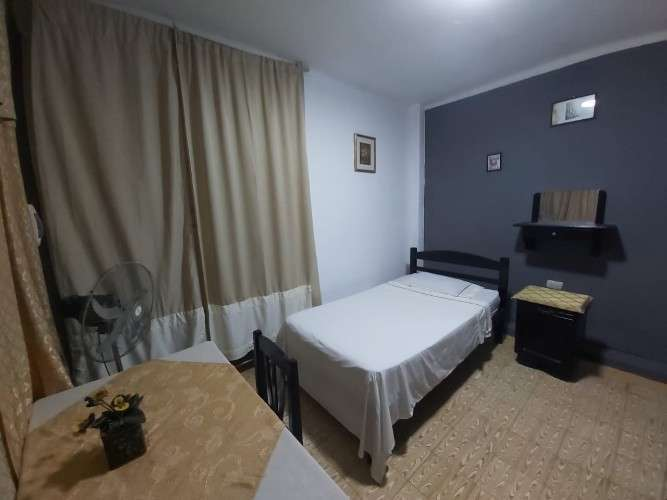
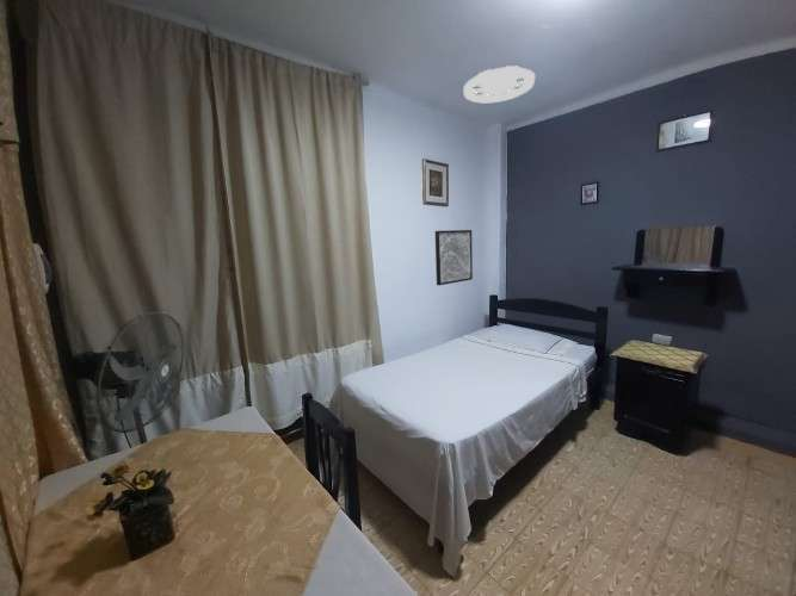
+ ceiling light (498, 85)
+ wall art (455, 256)
